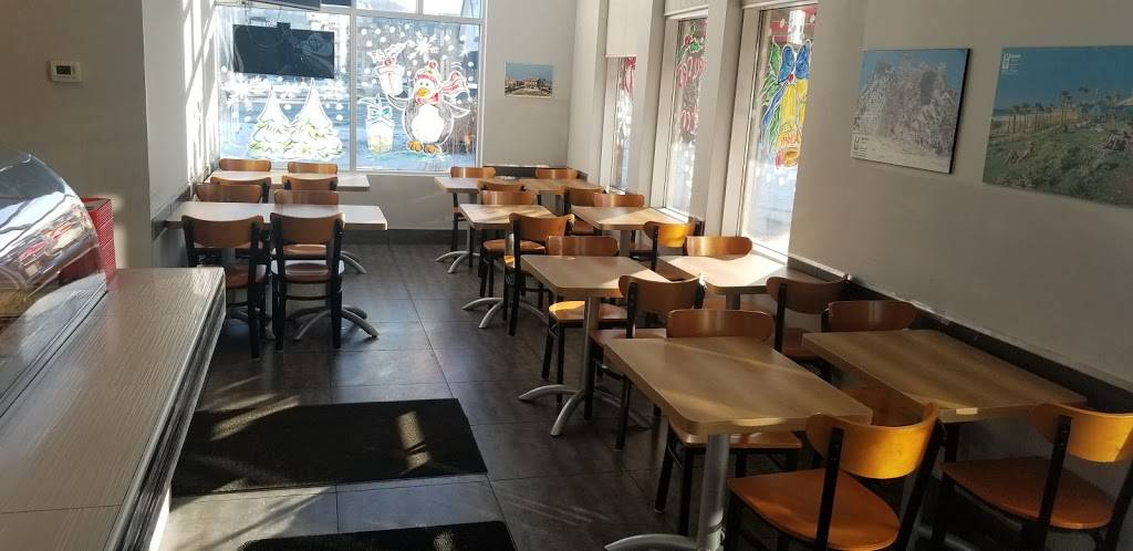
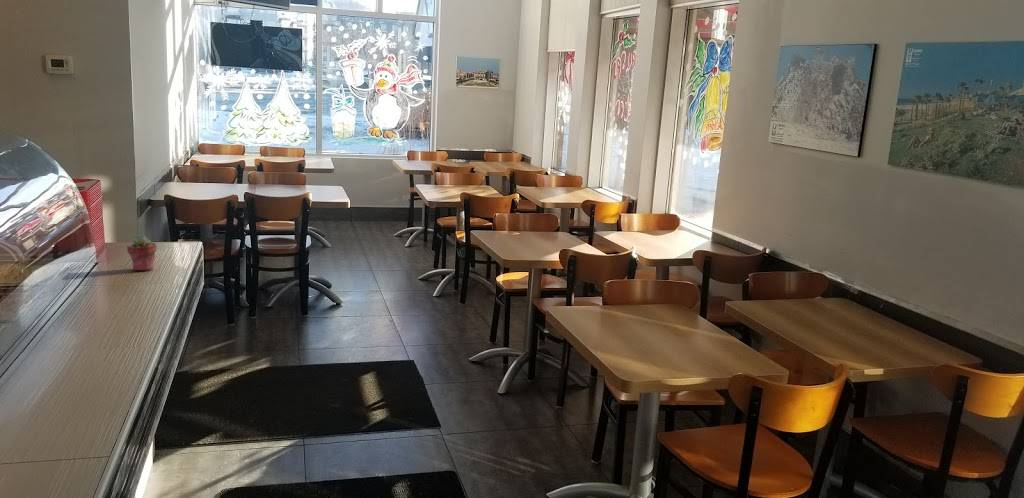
+ potted succulent (142, 251)
